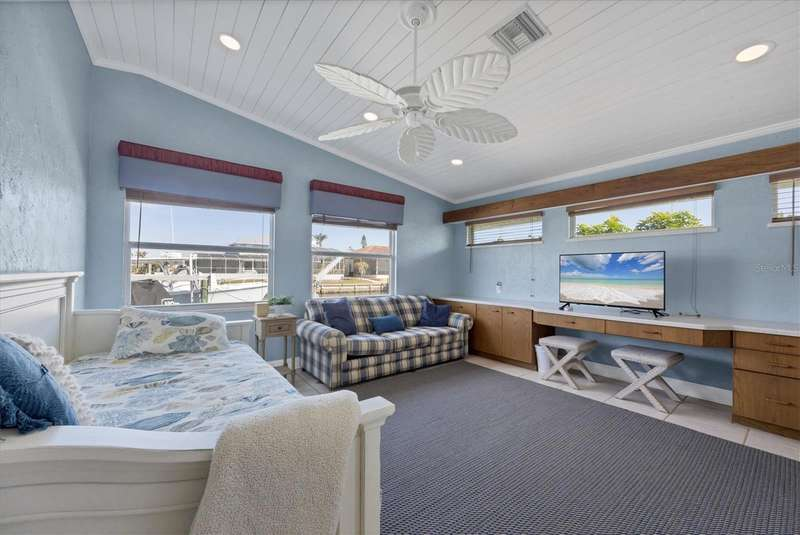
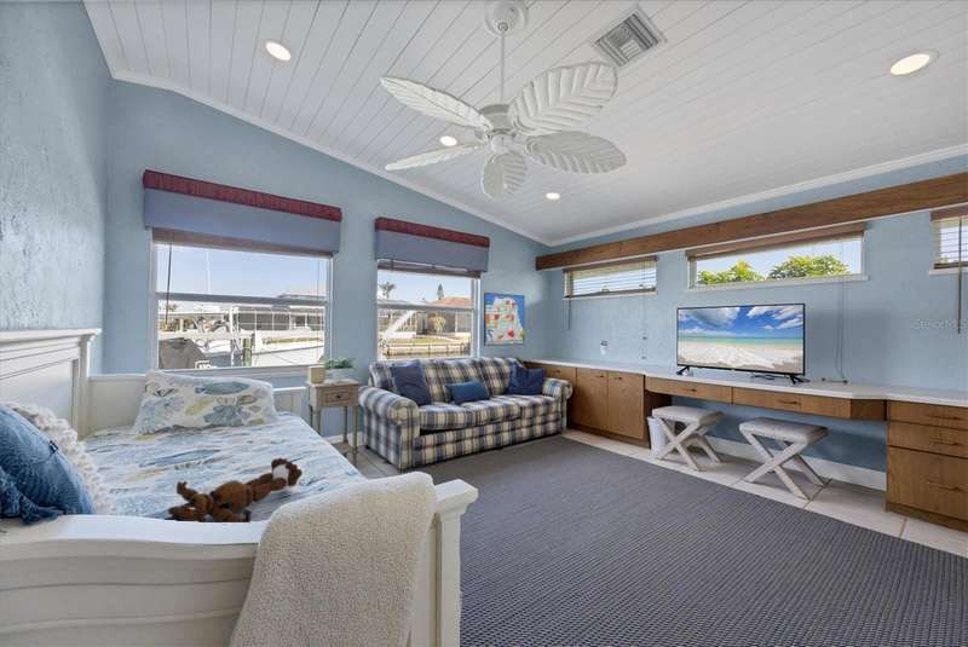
+ wall art (505, 319)
+ teddy bear (241, 491)
